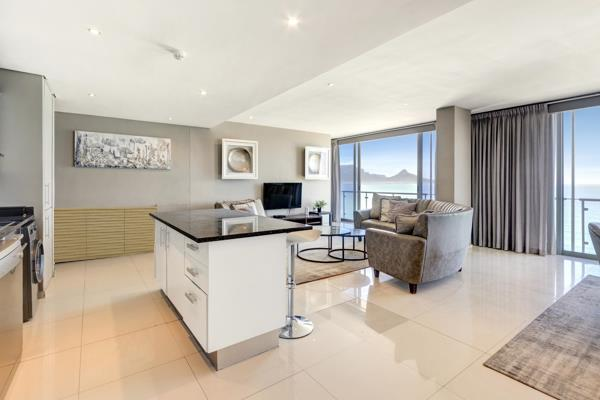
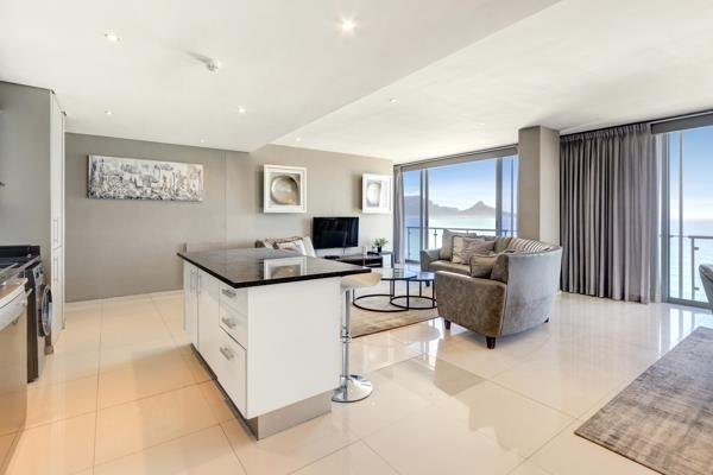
- sideboard (86, 232)
